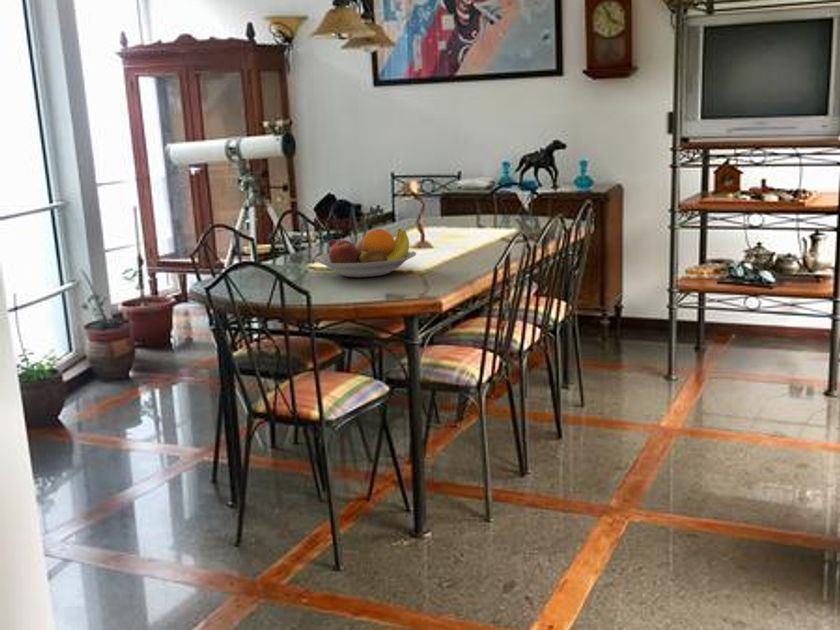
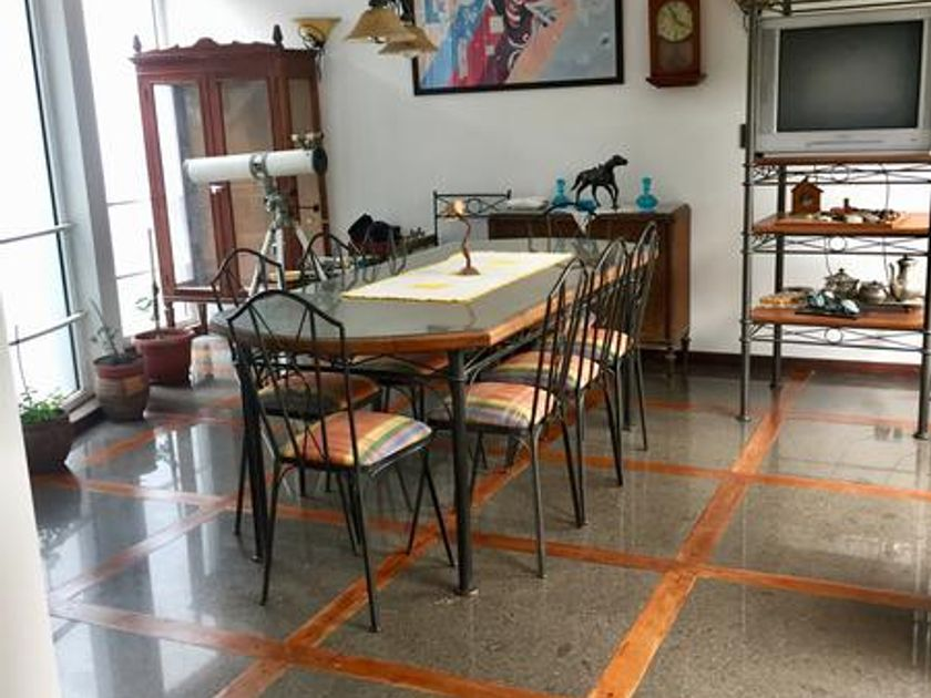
- fruit bowl (365, 251)
